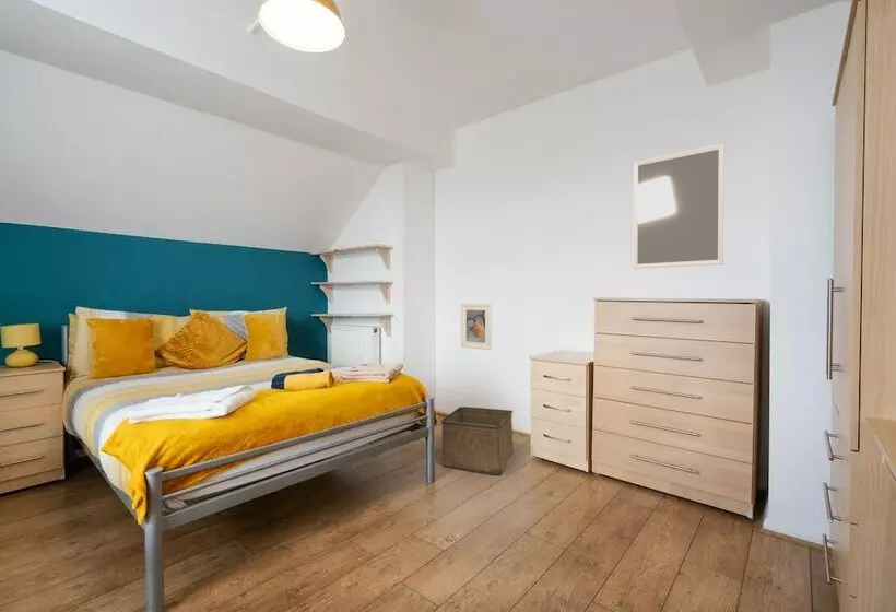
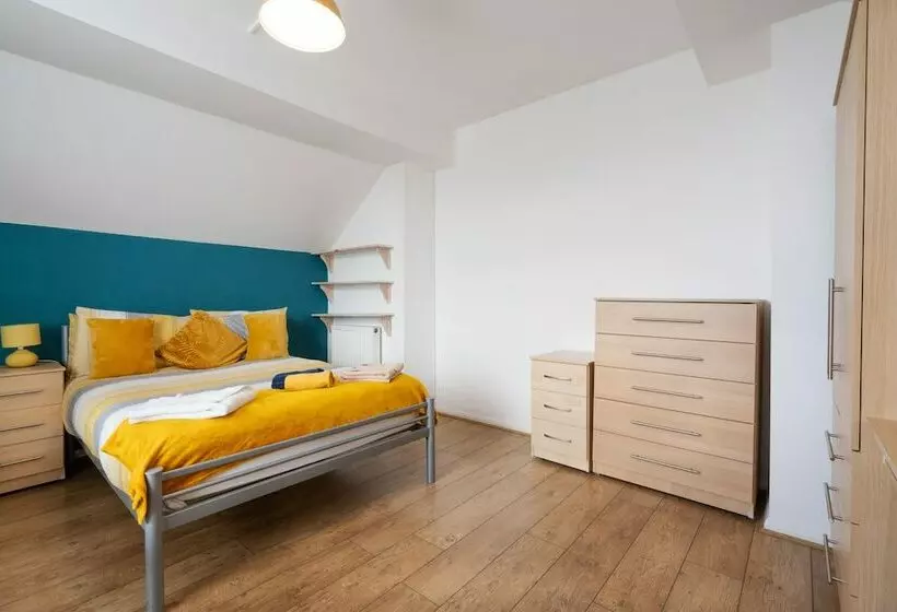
- storage bin (479, 437)
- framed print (475, 326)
- home mirror (675, 210)
